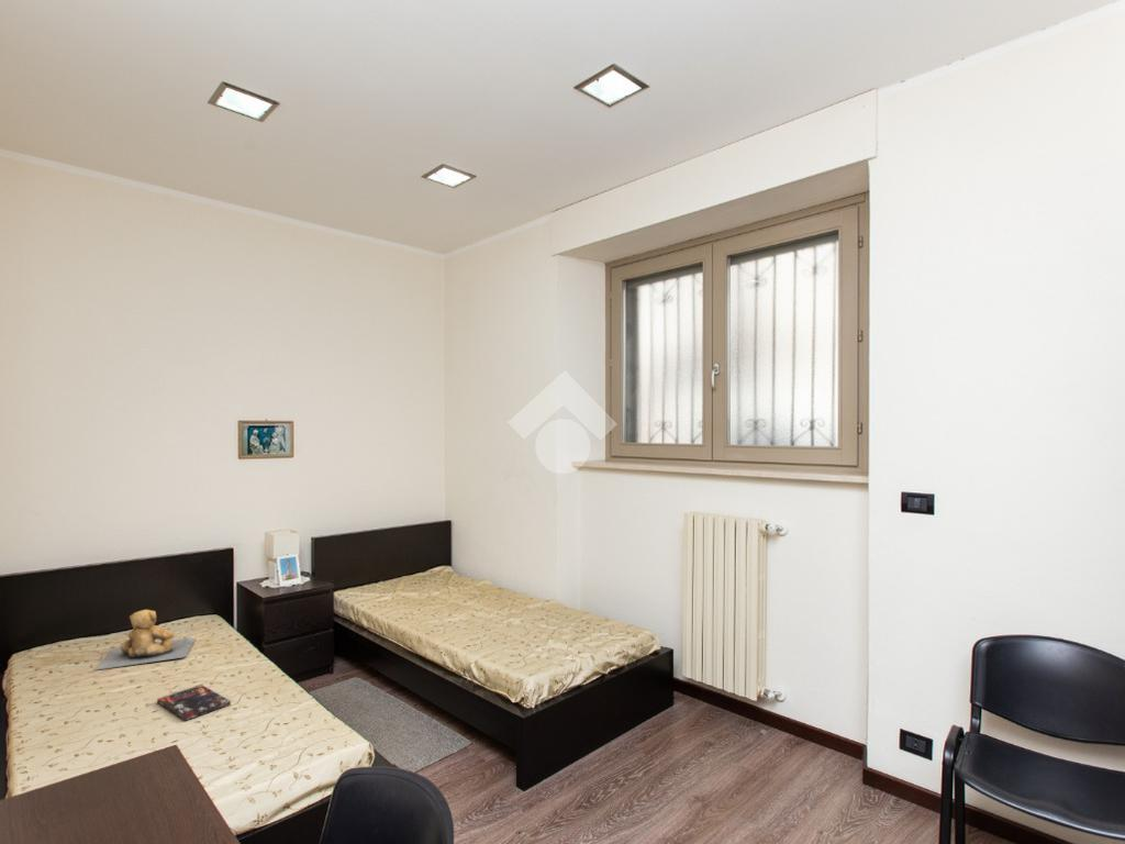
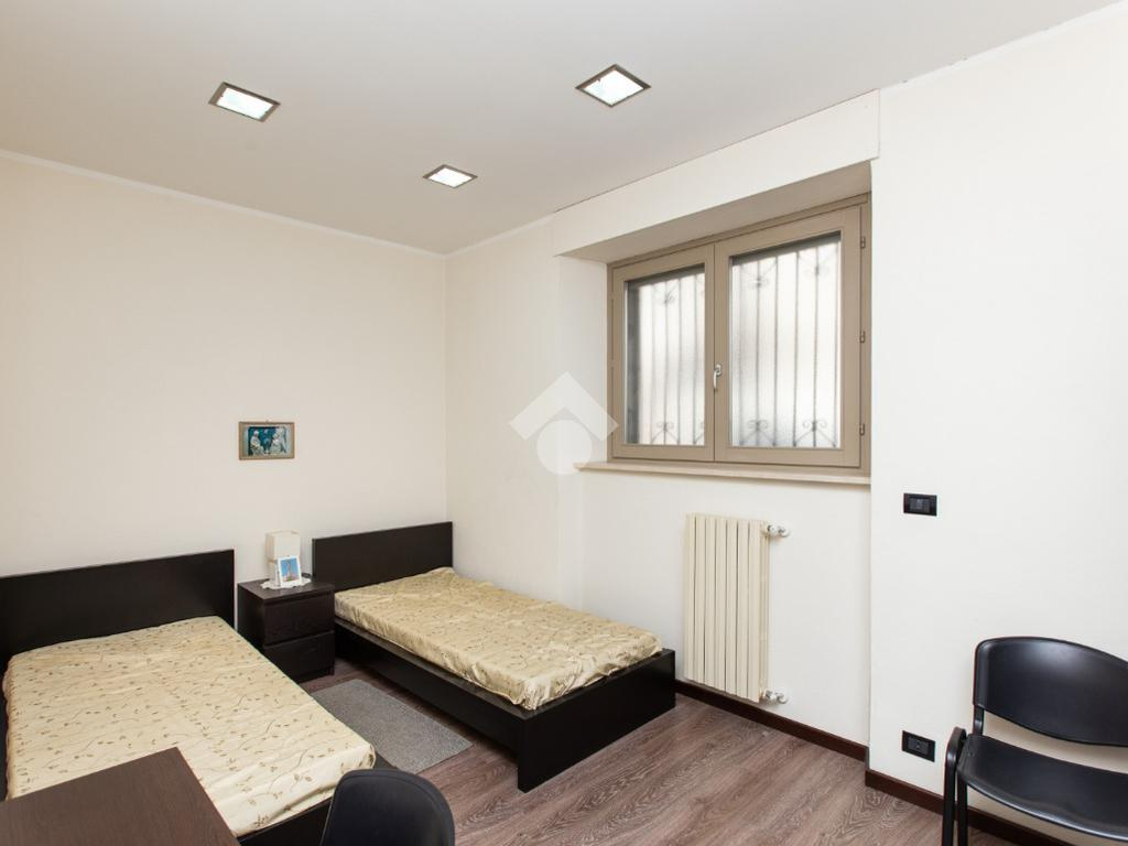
- book (193, 701)
- teddy bear (148, 631)
